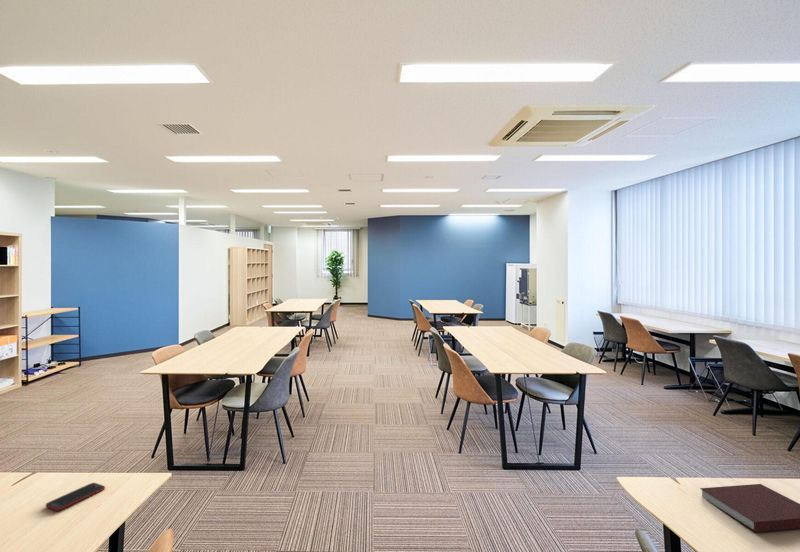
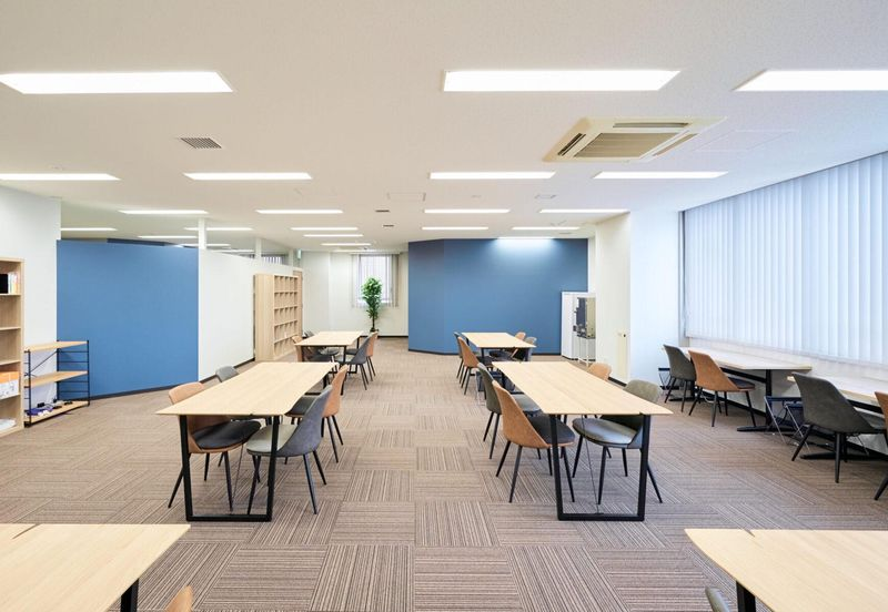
- notebook (758, 506)
- cell phone (76, 496)
